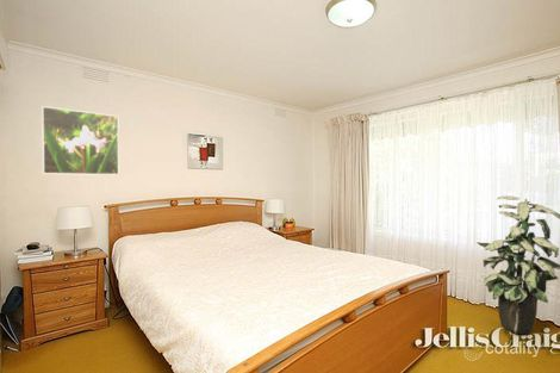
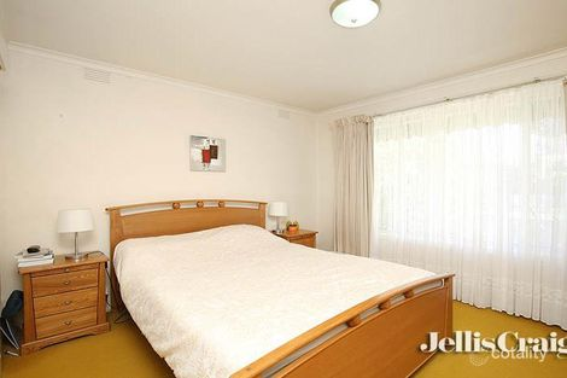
- indoor plant (516, 262)
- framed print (82, 143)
